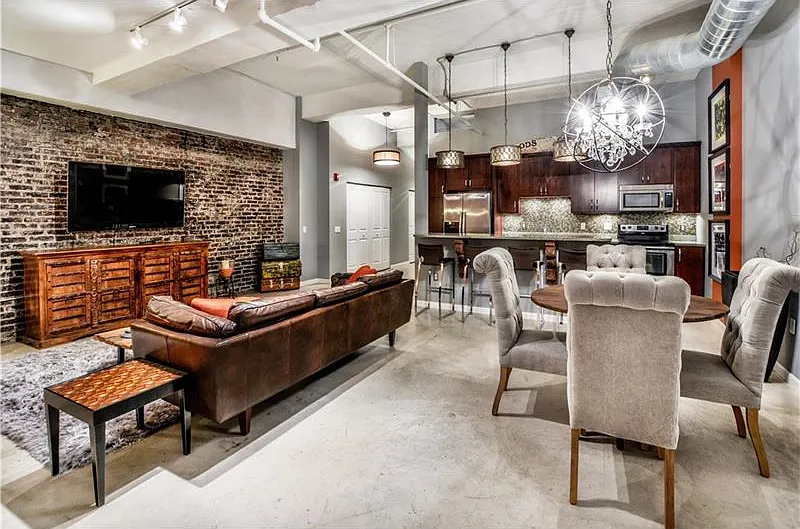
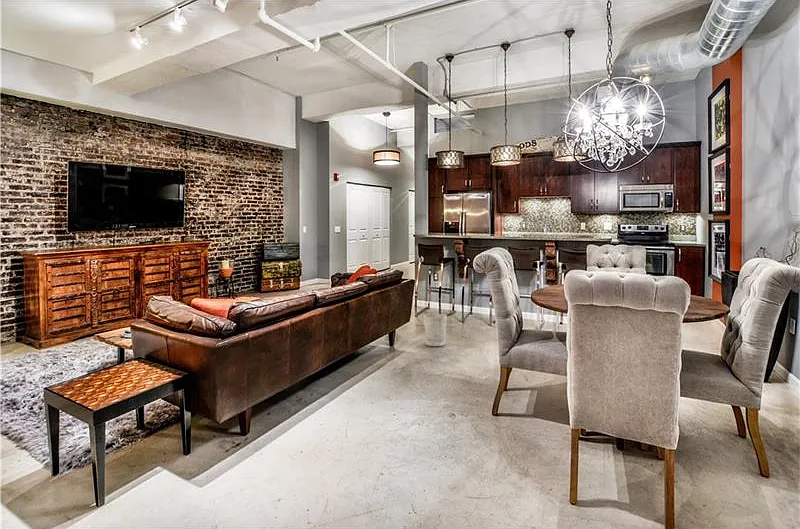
+ wastebasket (435, 330)
